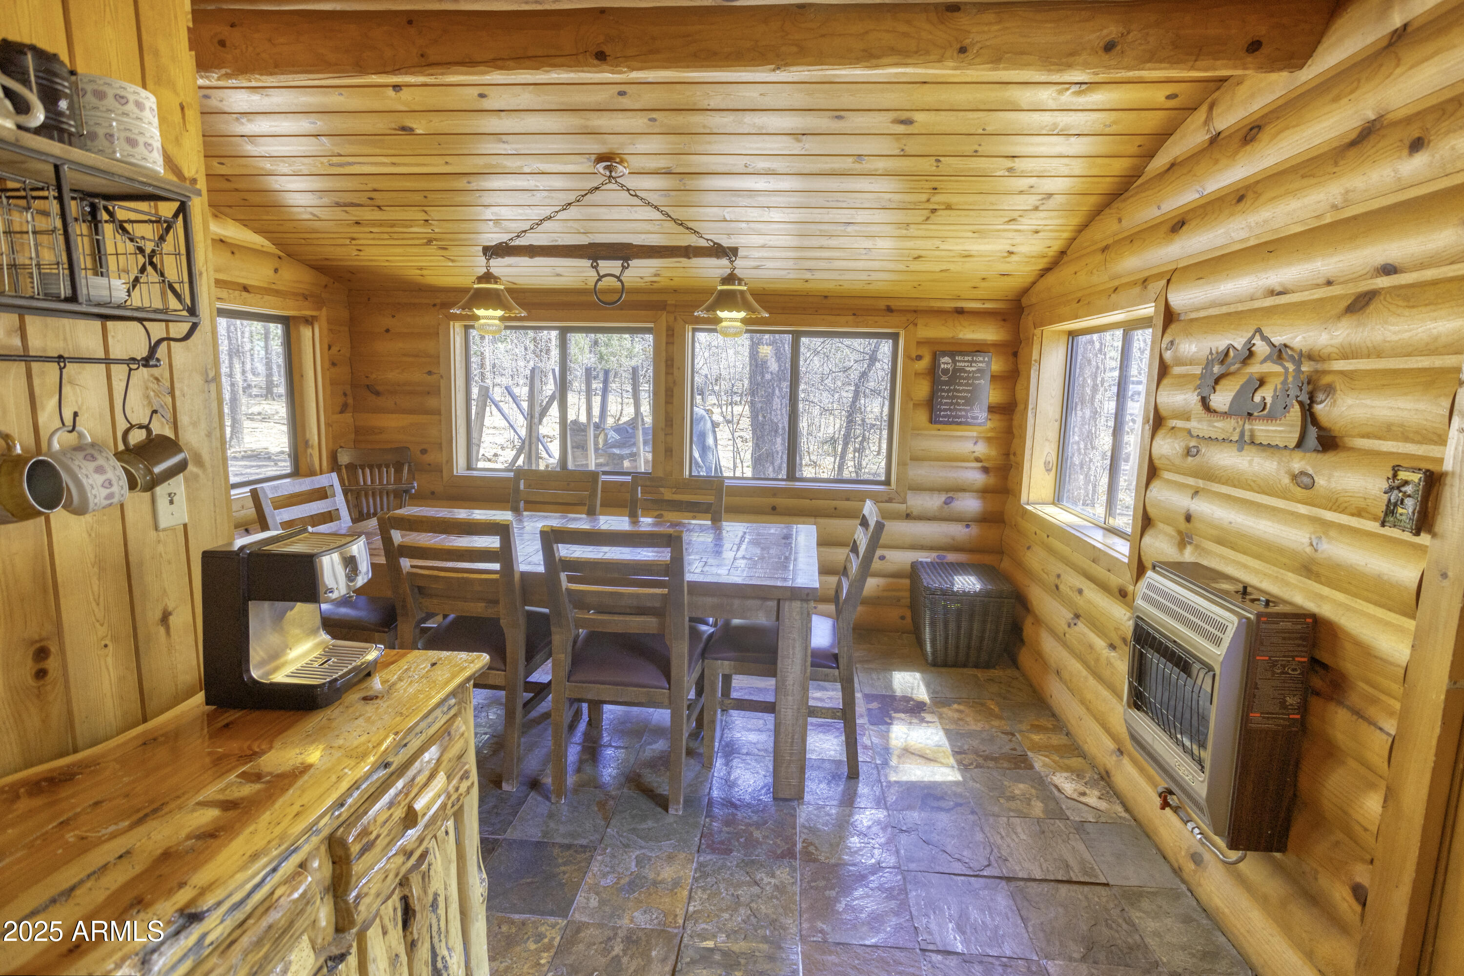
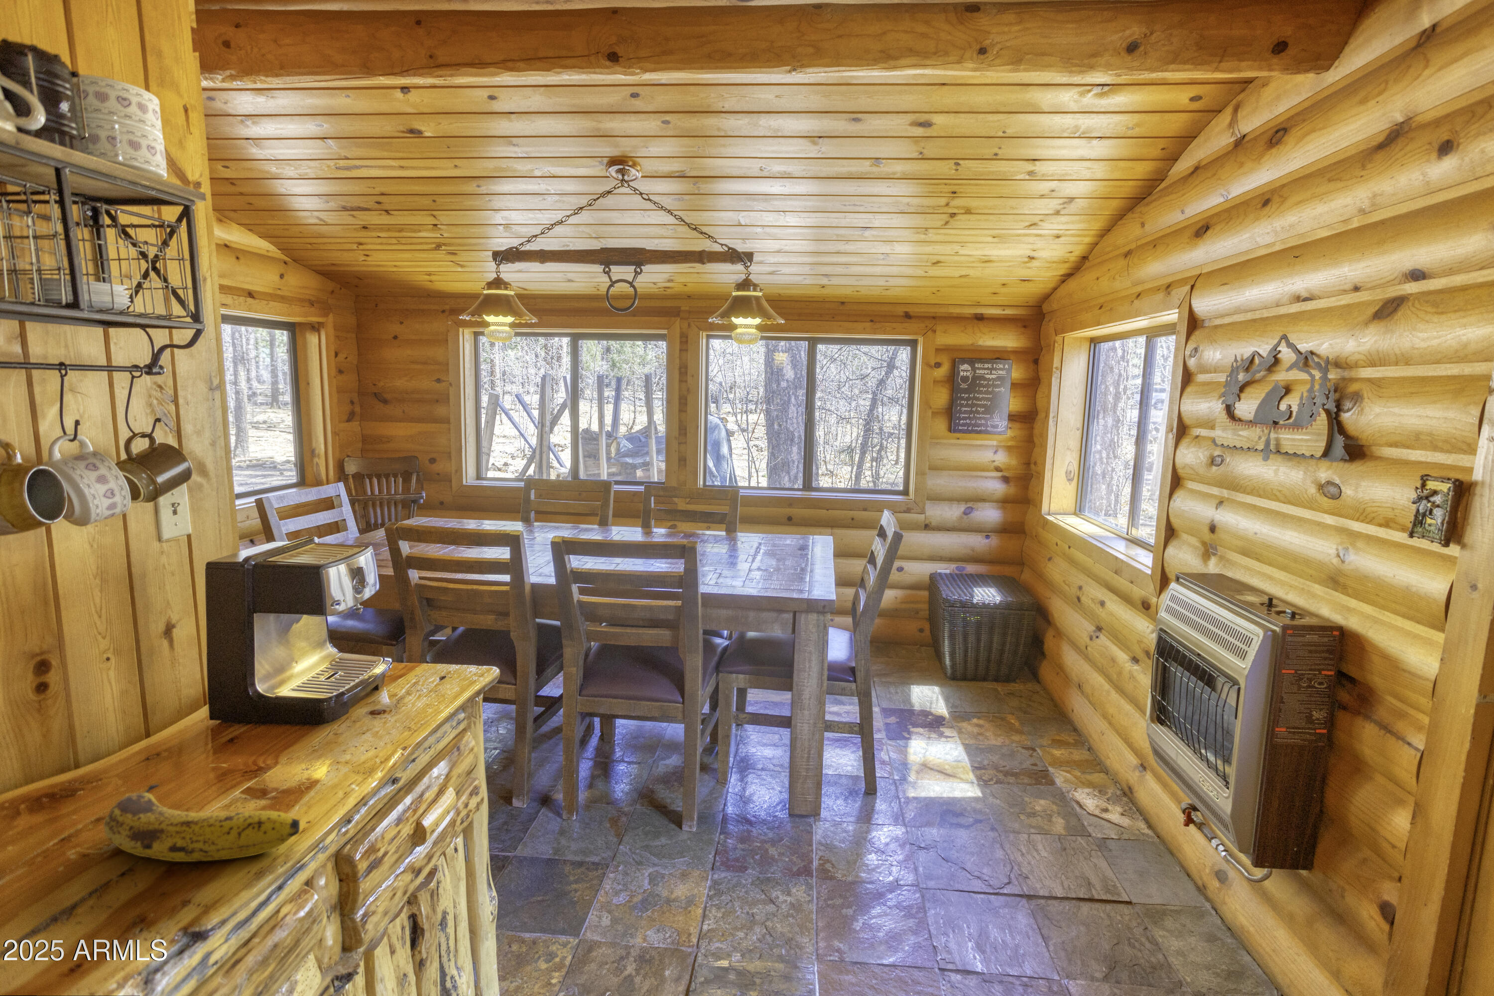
+ fruit (210, 814)
